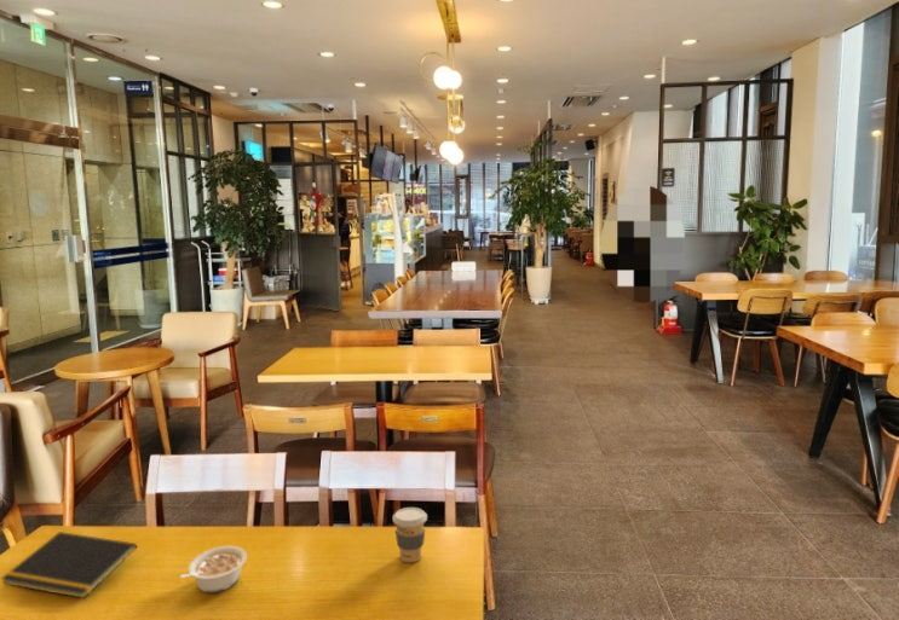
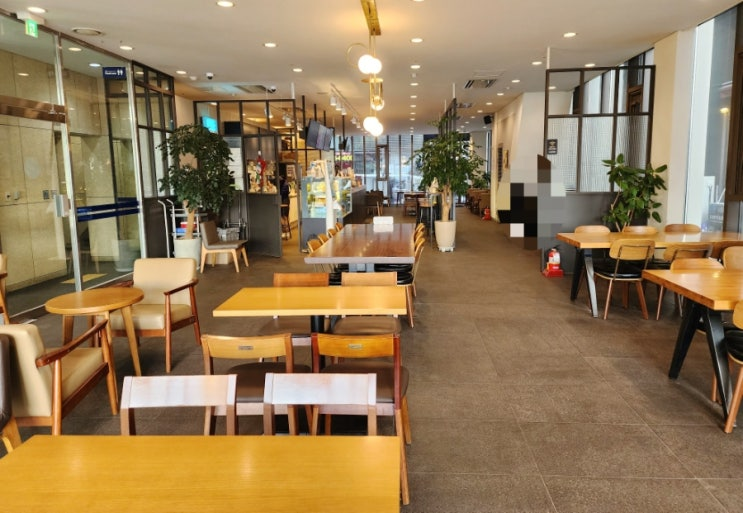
- notepad (70, 562)
- legume (217, 570)
- coffee cup (410, 535)
